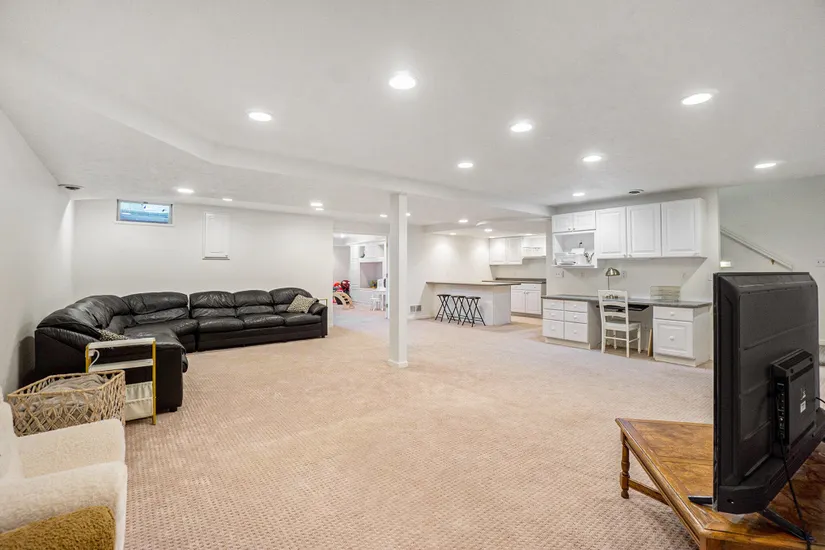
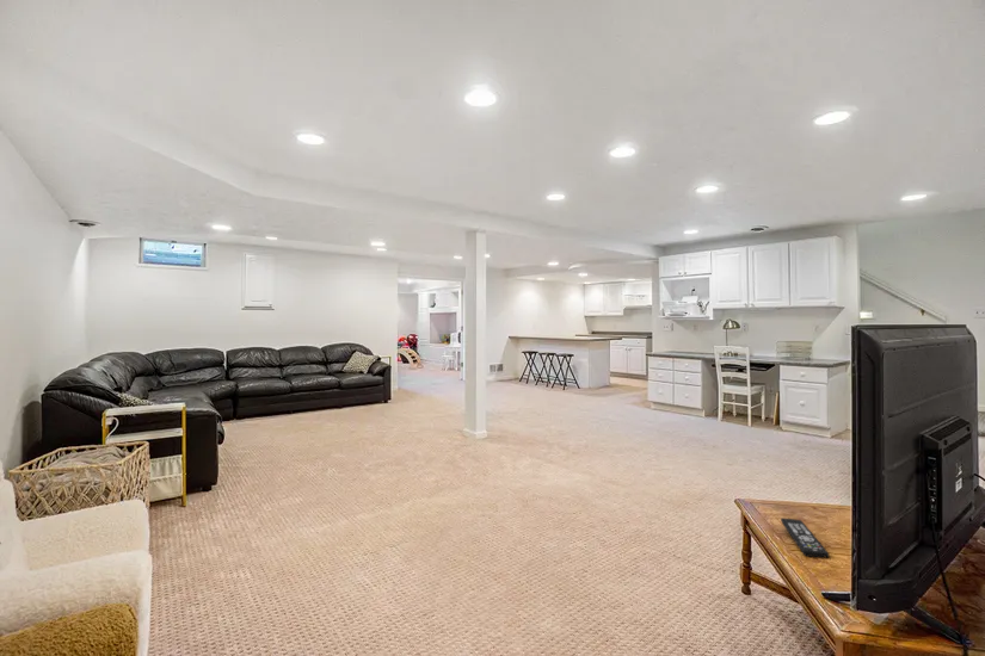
+ remote control (802, 537)
